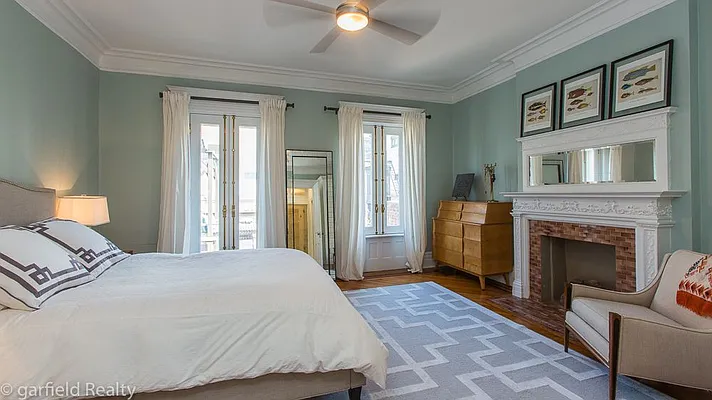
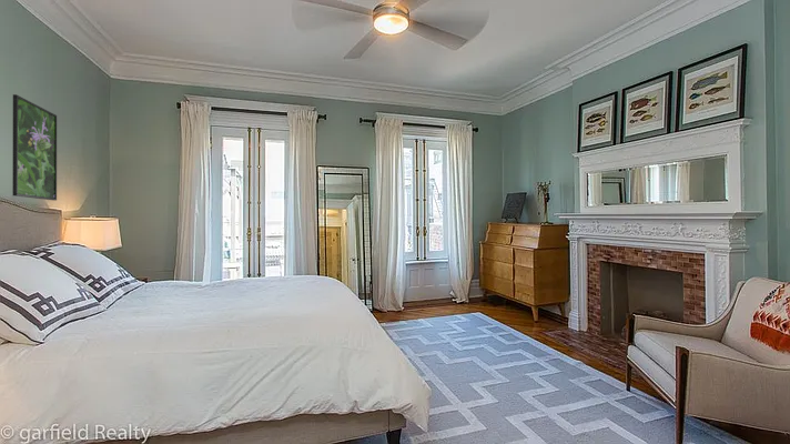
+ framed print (37, 151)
